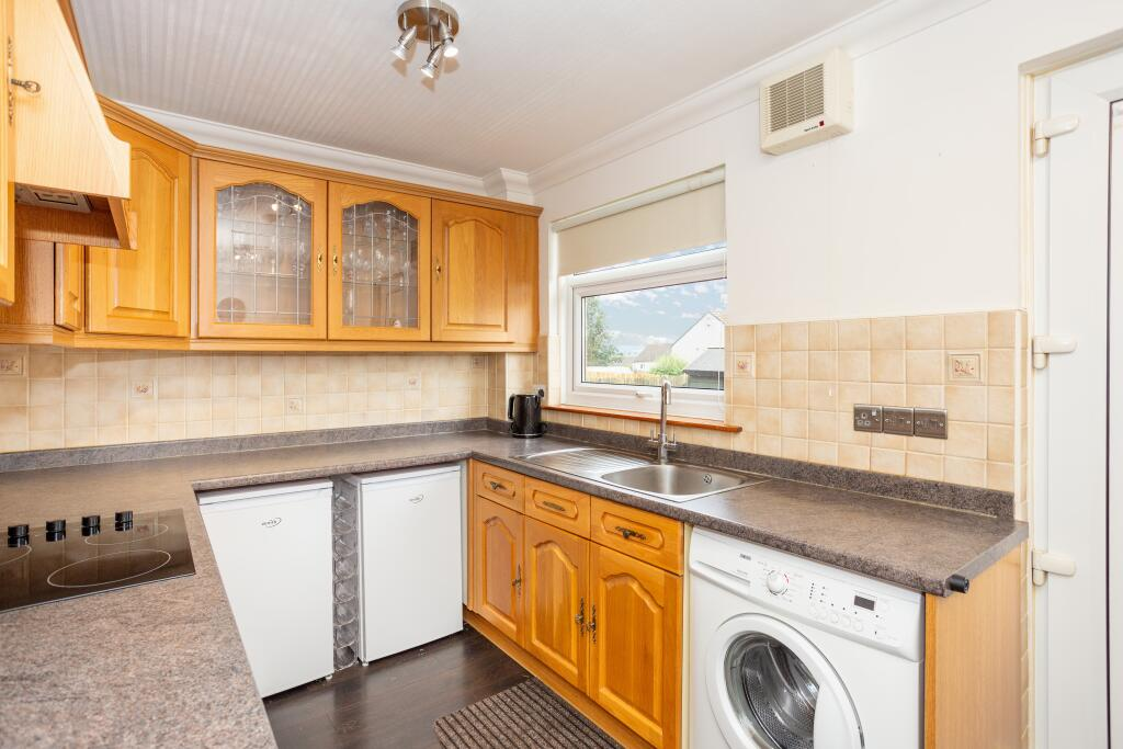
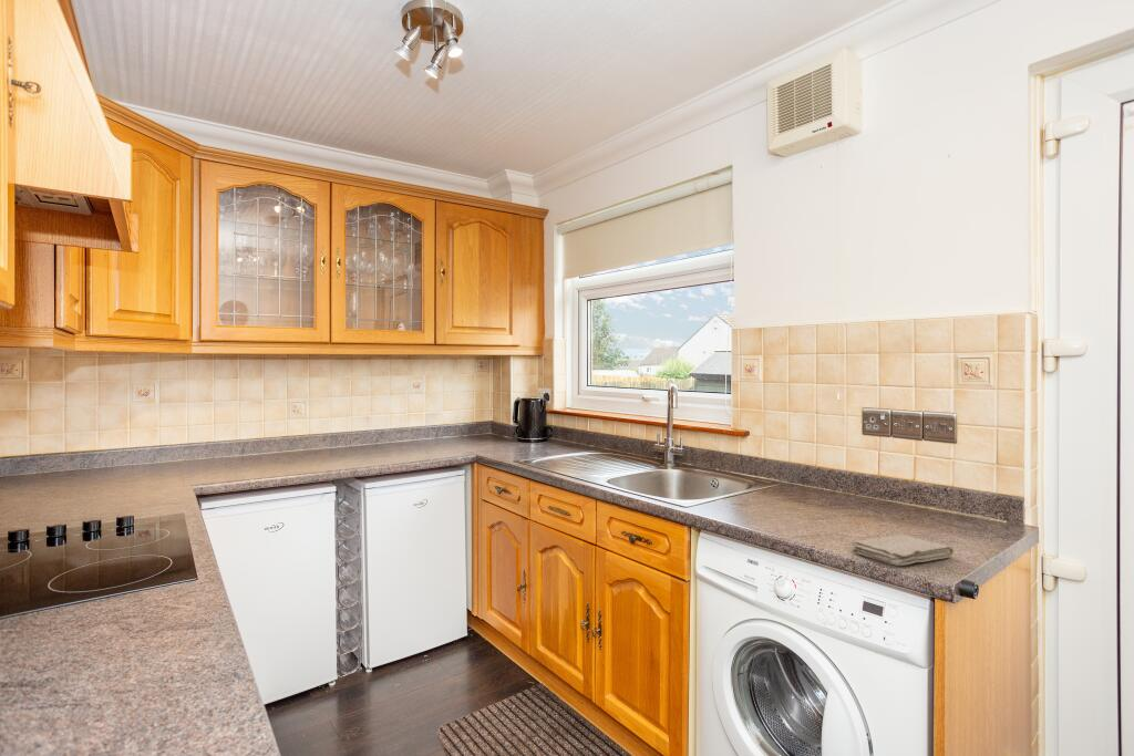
+ washcloth (900, 548)
